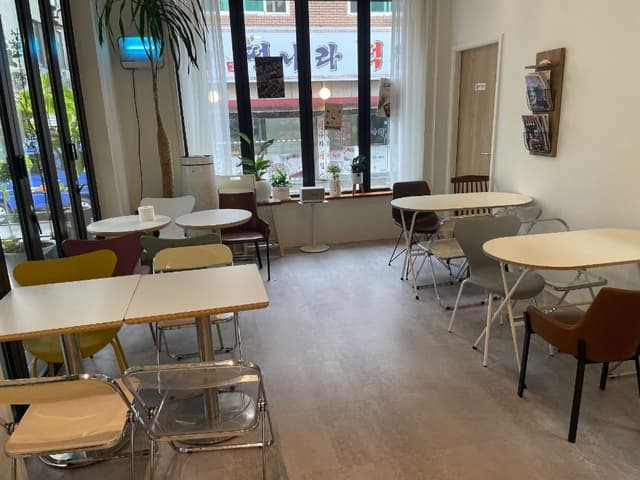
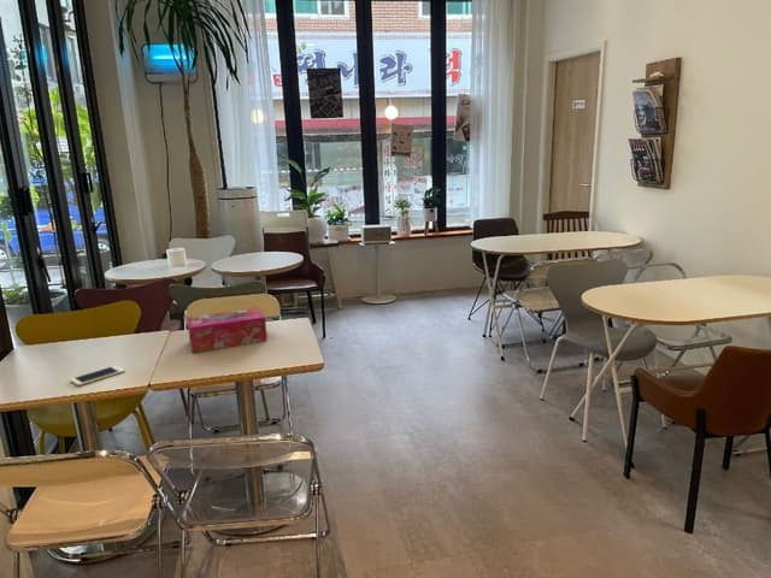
+ tissue box (226, 329)
+ cell phone (98, 374)
